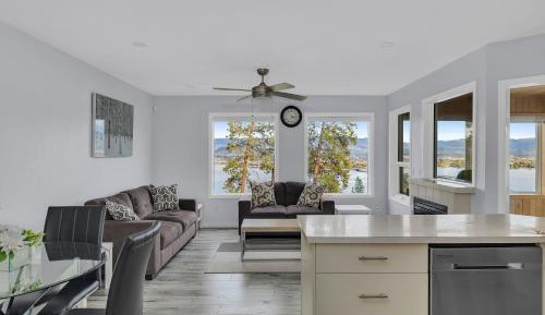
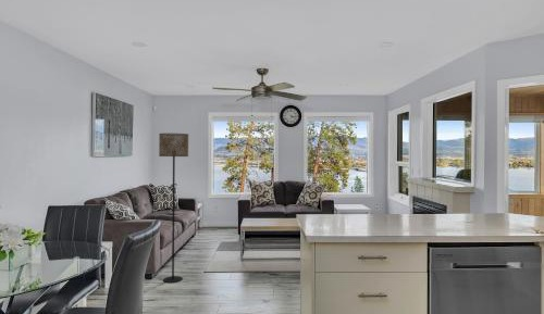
+ floor lamp (173, 206)
